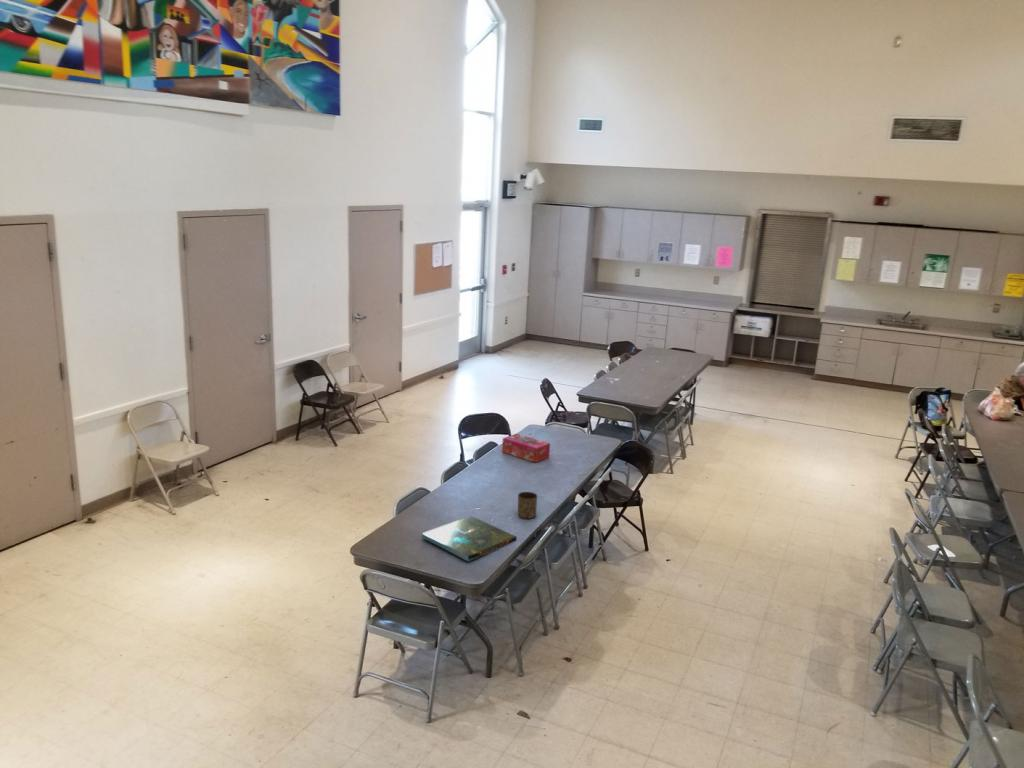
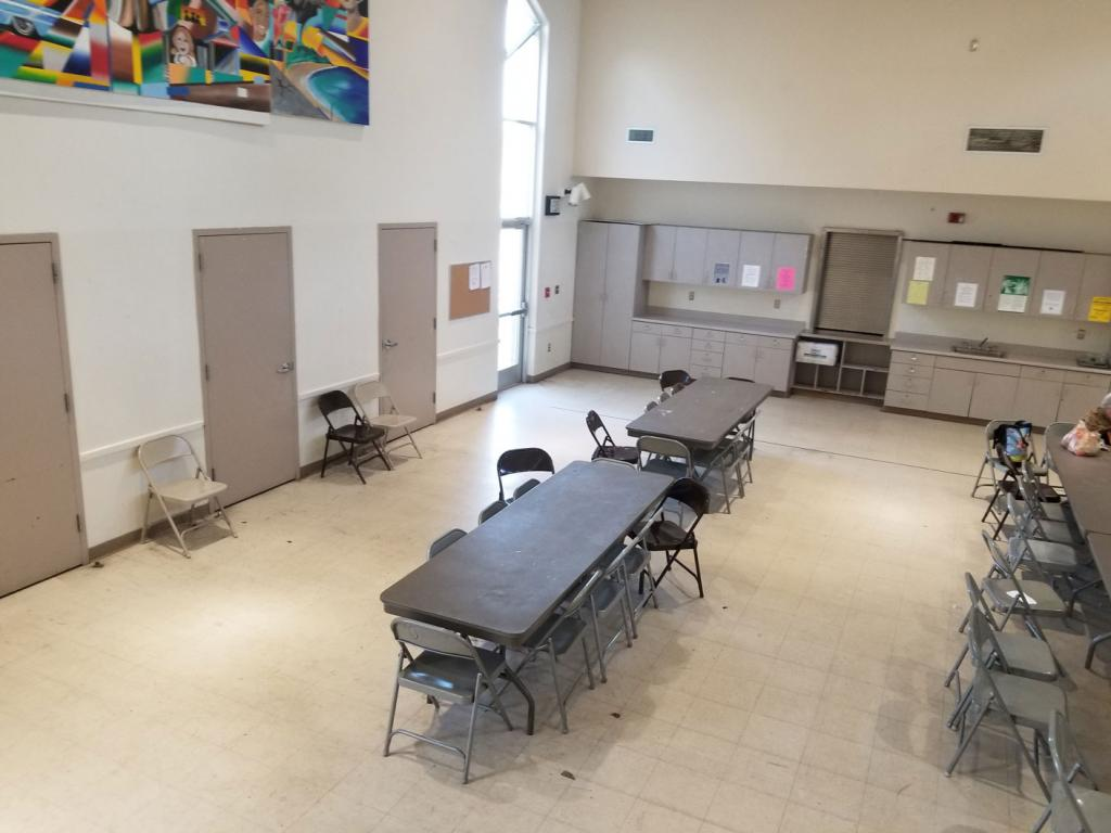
- tissue box (525, 447)
- cup (527, 505)
- board game (469, 535)
